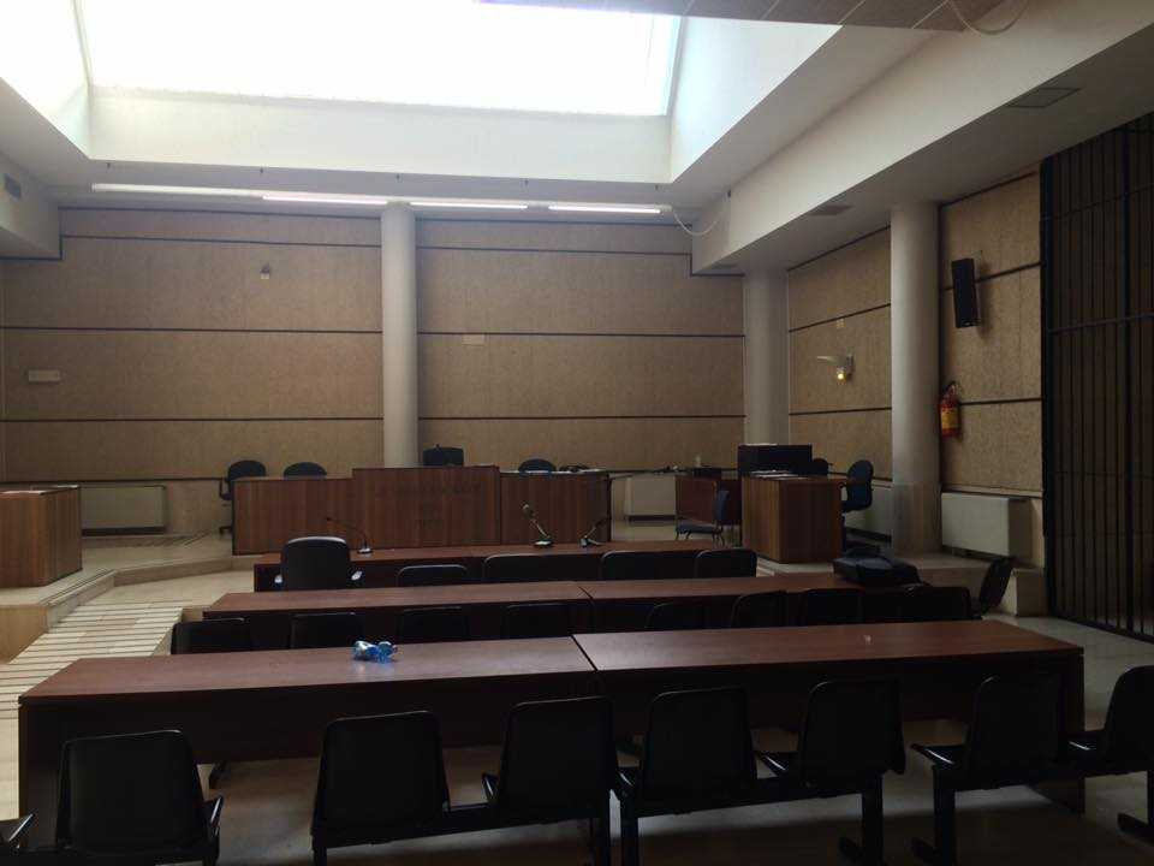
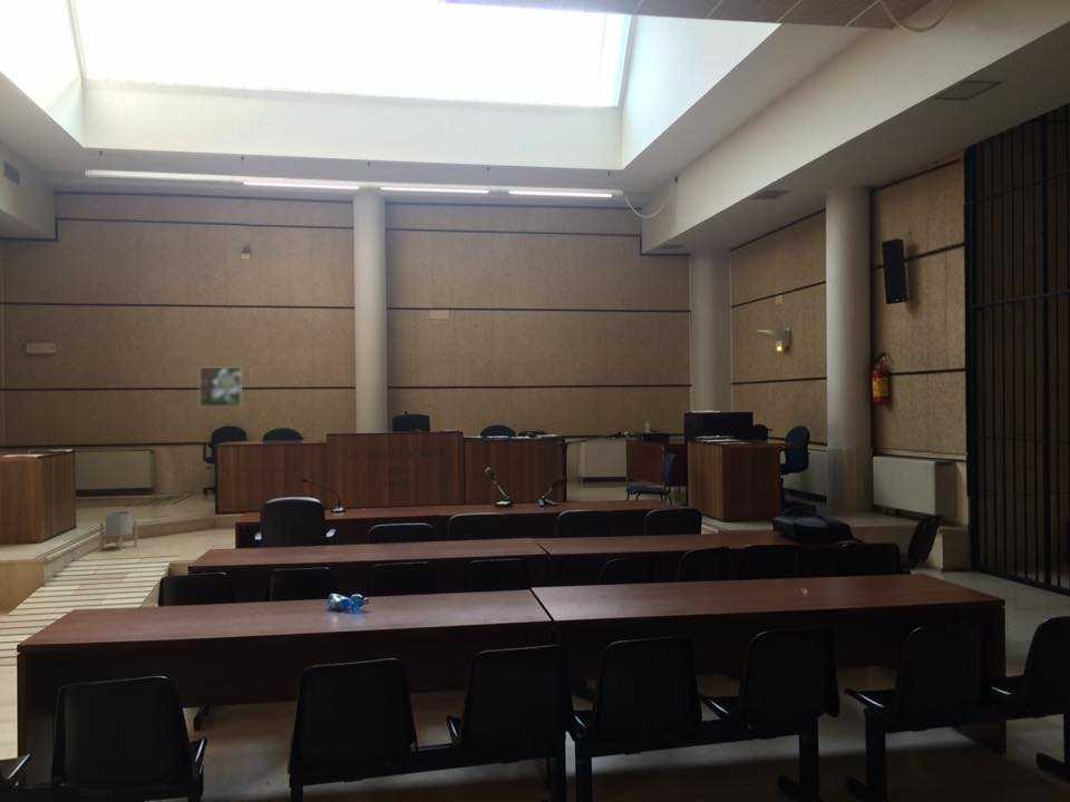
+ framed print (220, 387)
+ planter (118, 530)
